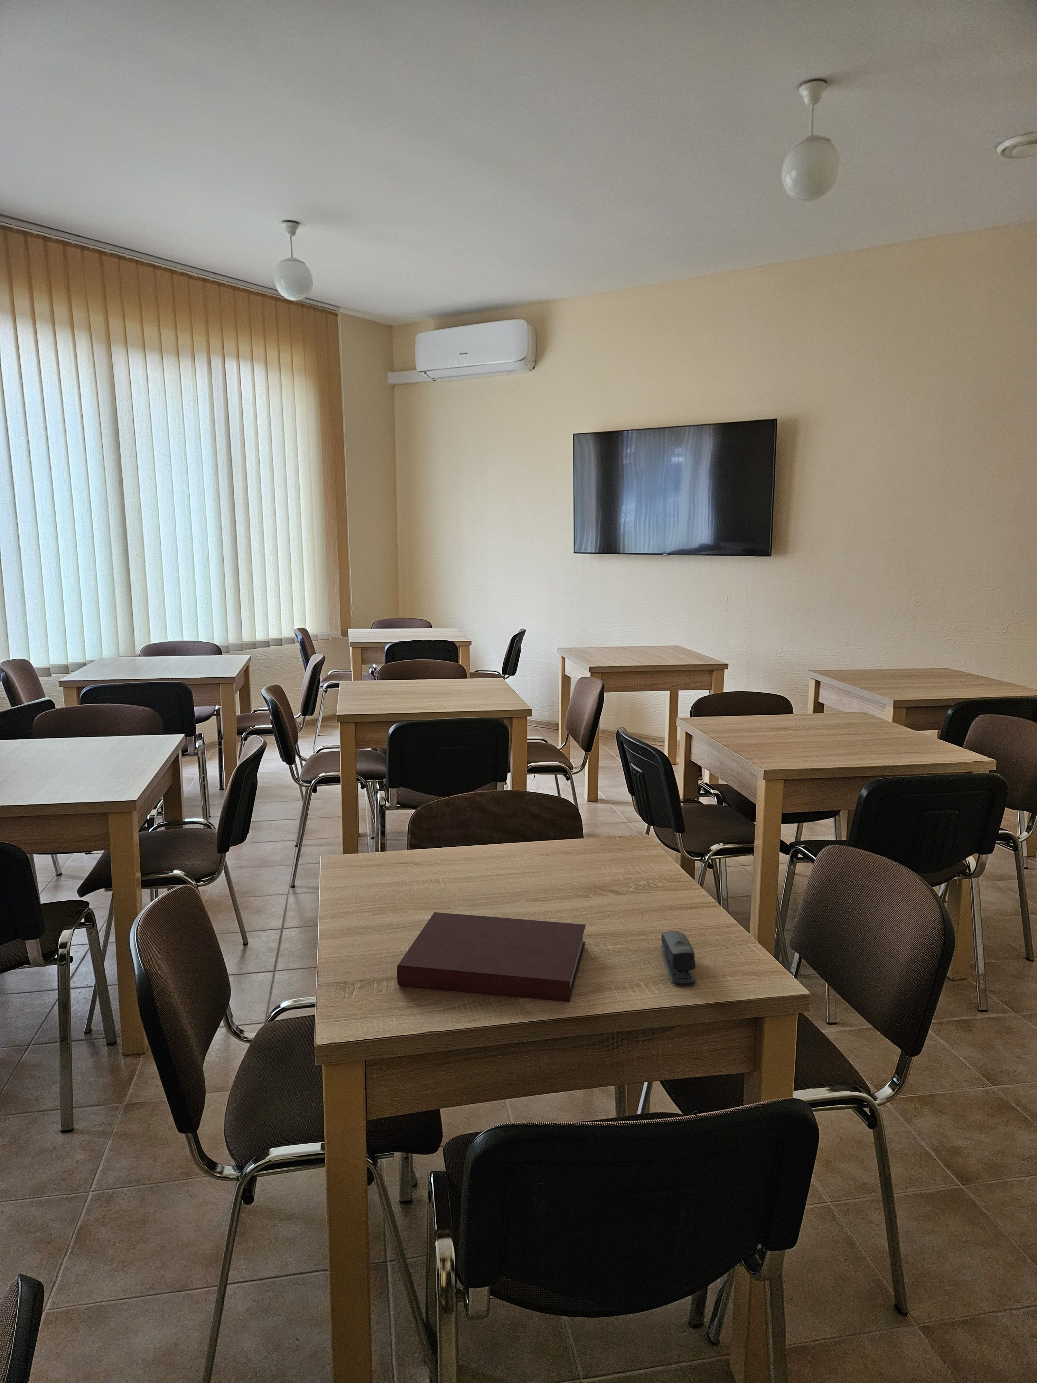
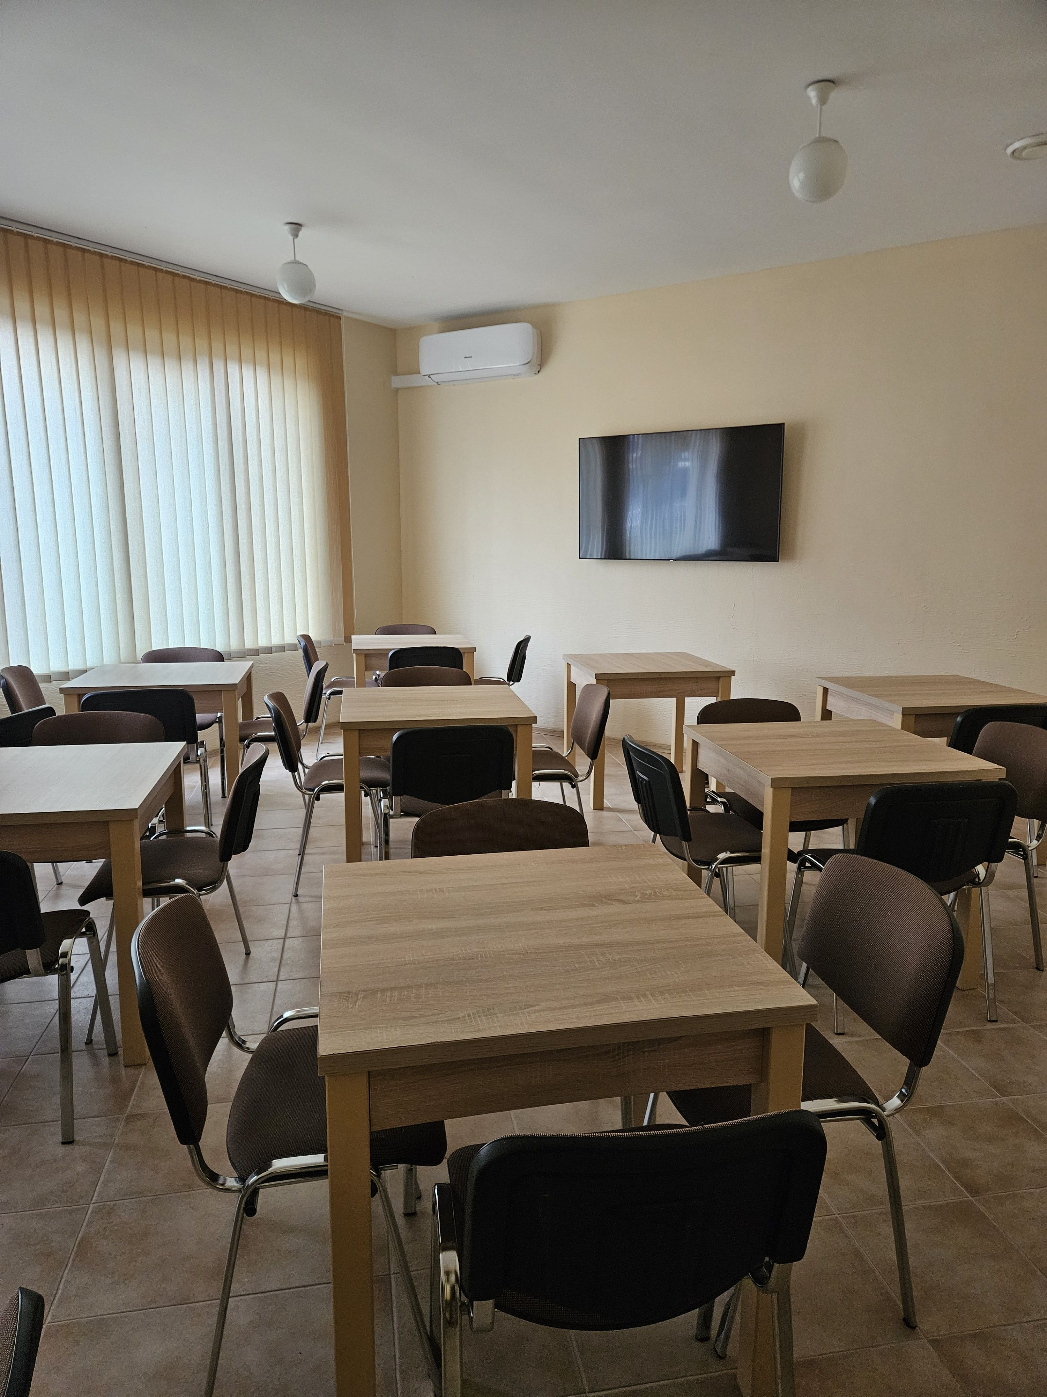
- stapler (678, 950)
- notebook (496, 954)
